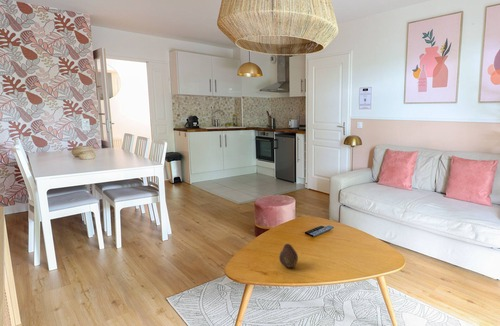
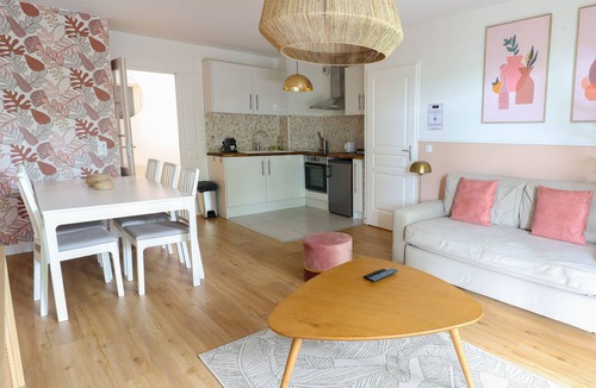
- fruit (288, 254)
